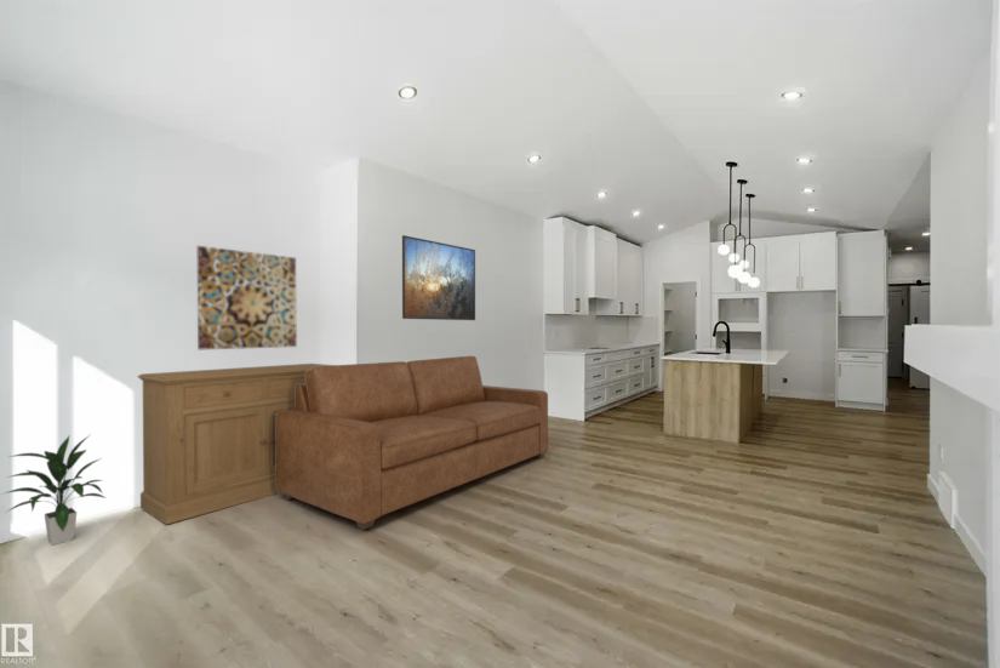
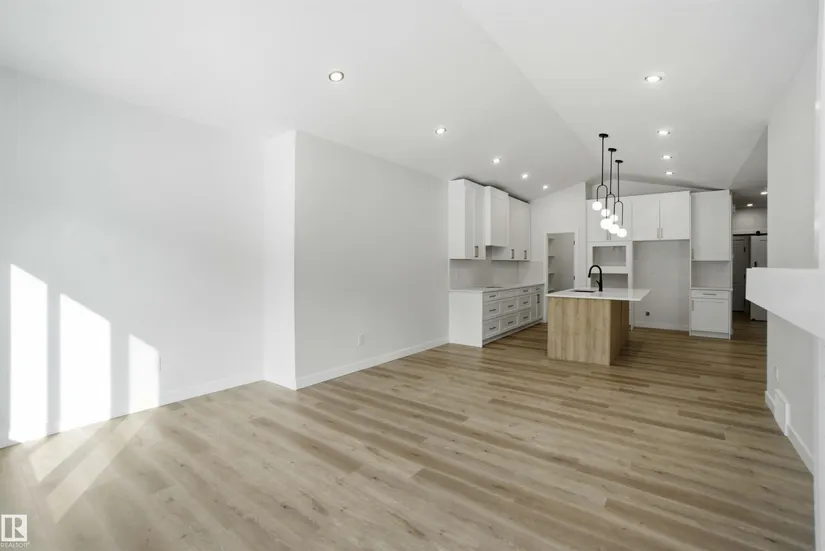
- wall art (250, 299)
- sideboard (252, 429)
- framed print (441, 281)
- sofa (432, 418)
- indoor plant (58, 490)
